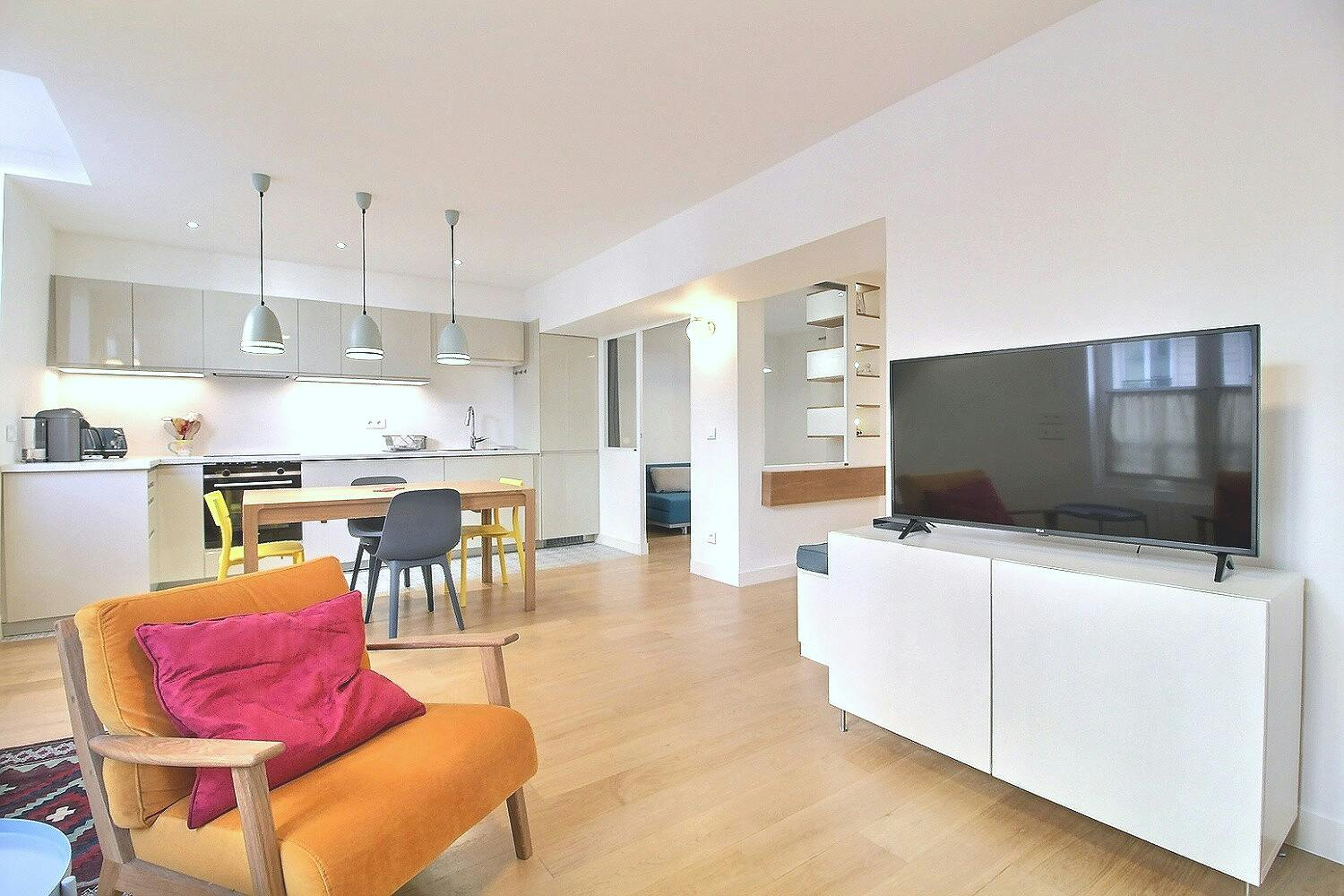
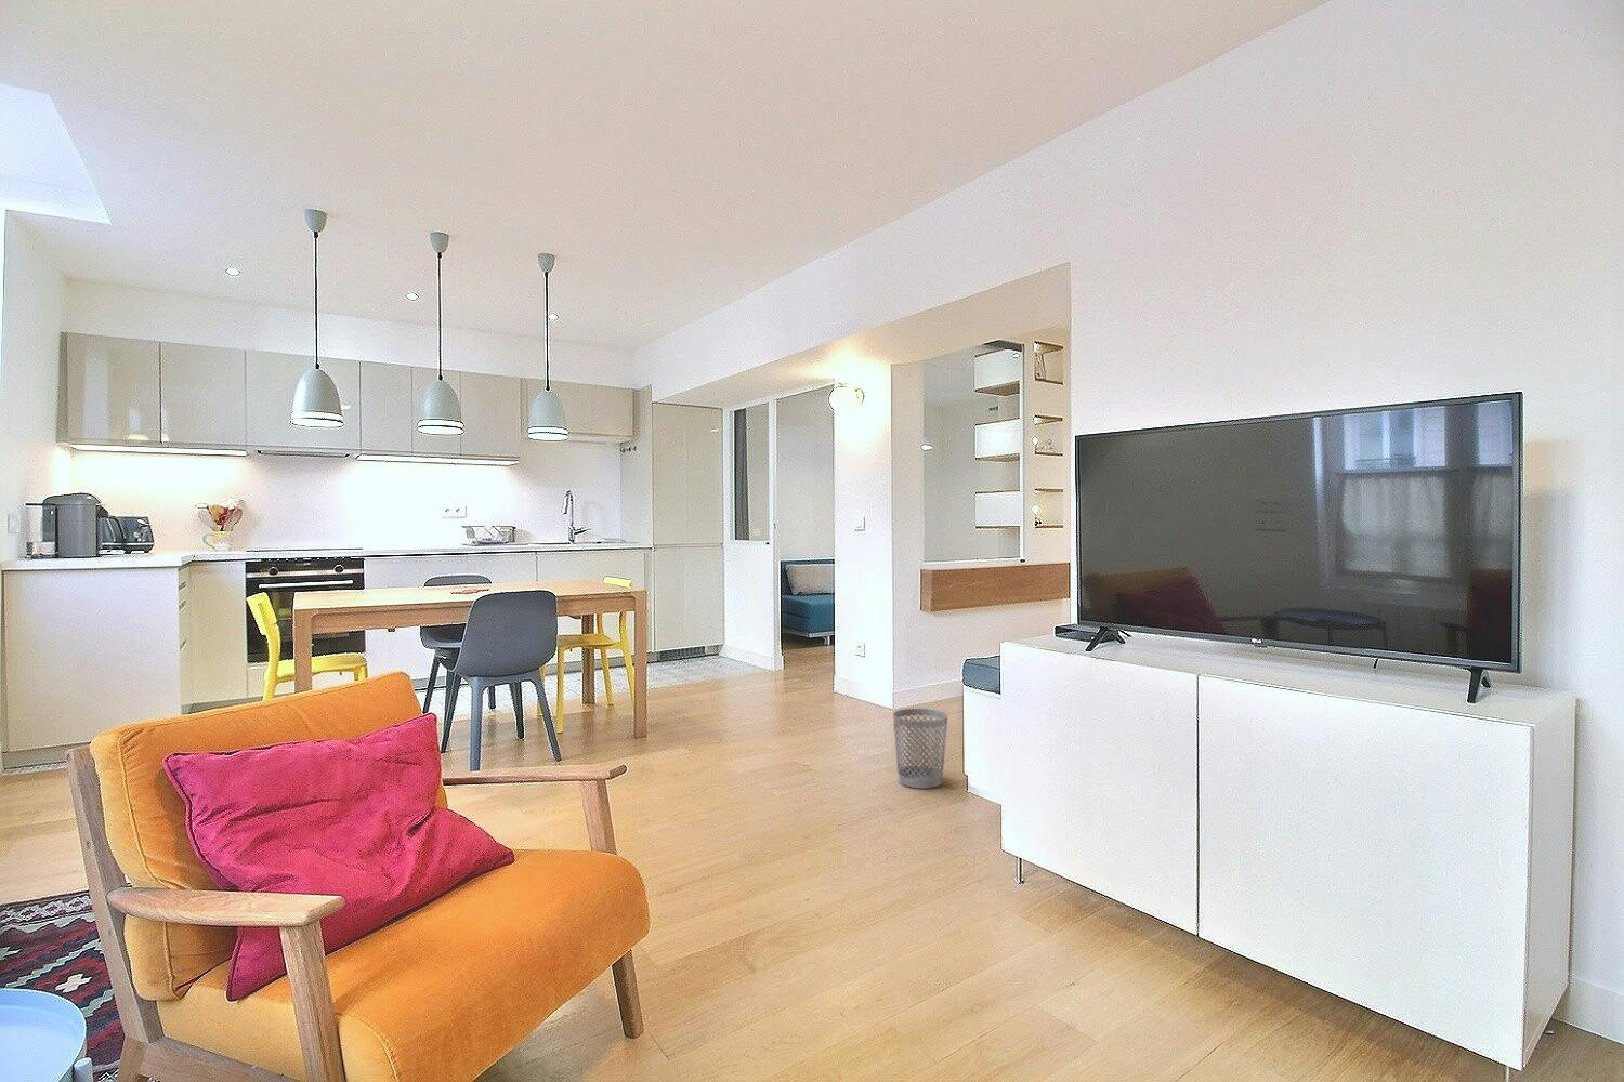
+ wastebasket (920, 747)
